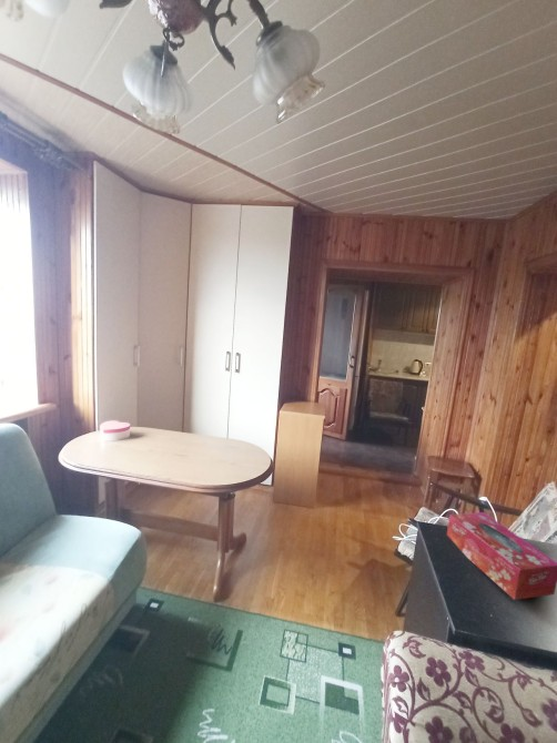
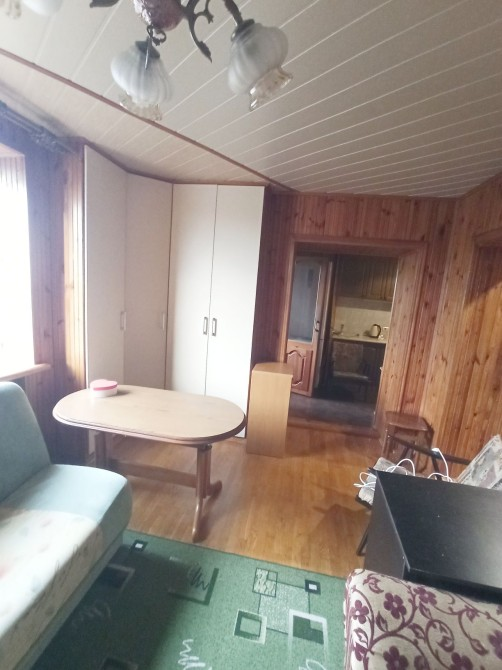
- tissue box (496, 550)
